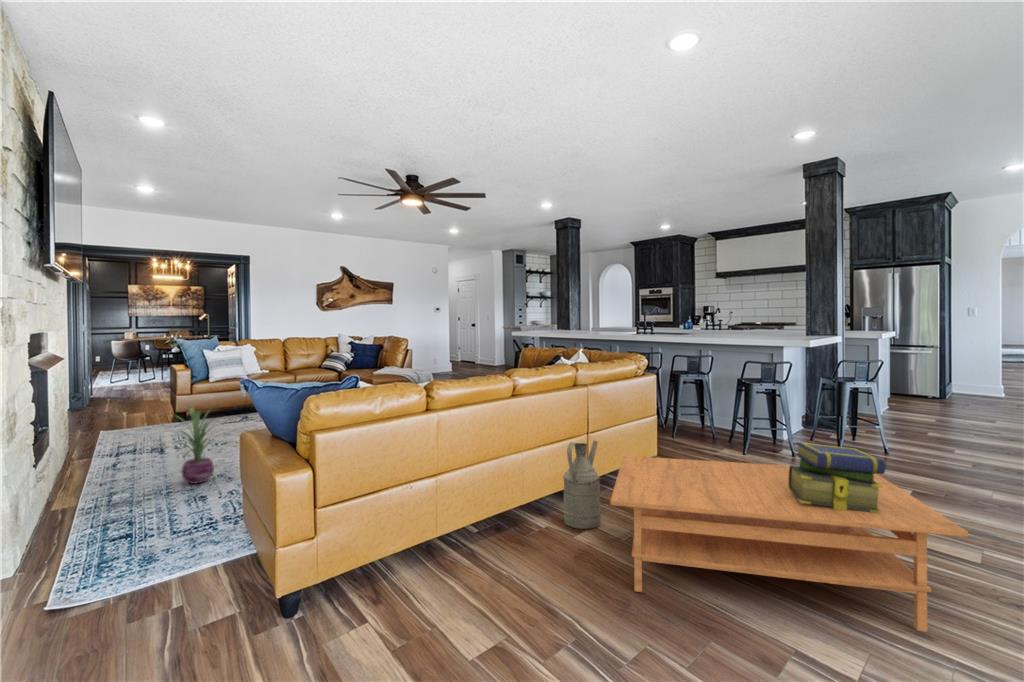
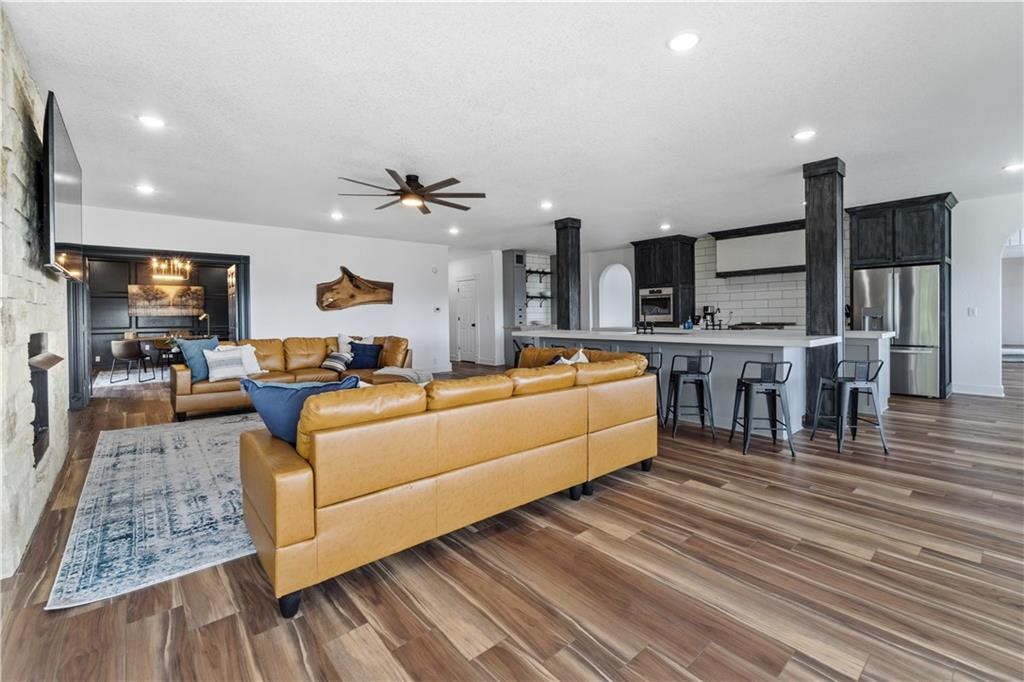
- watering can (583, 480)
- coffee table (753, 527)
- stack of books (834, 473)
- decorative plant (201, 443)
